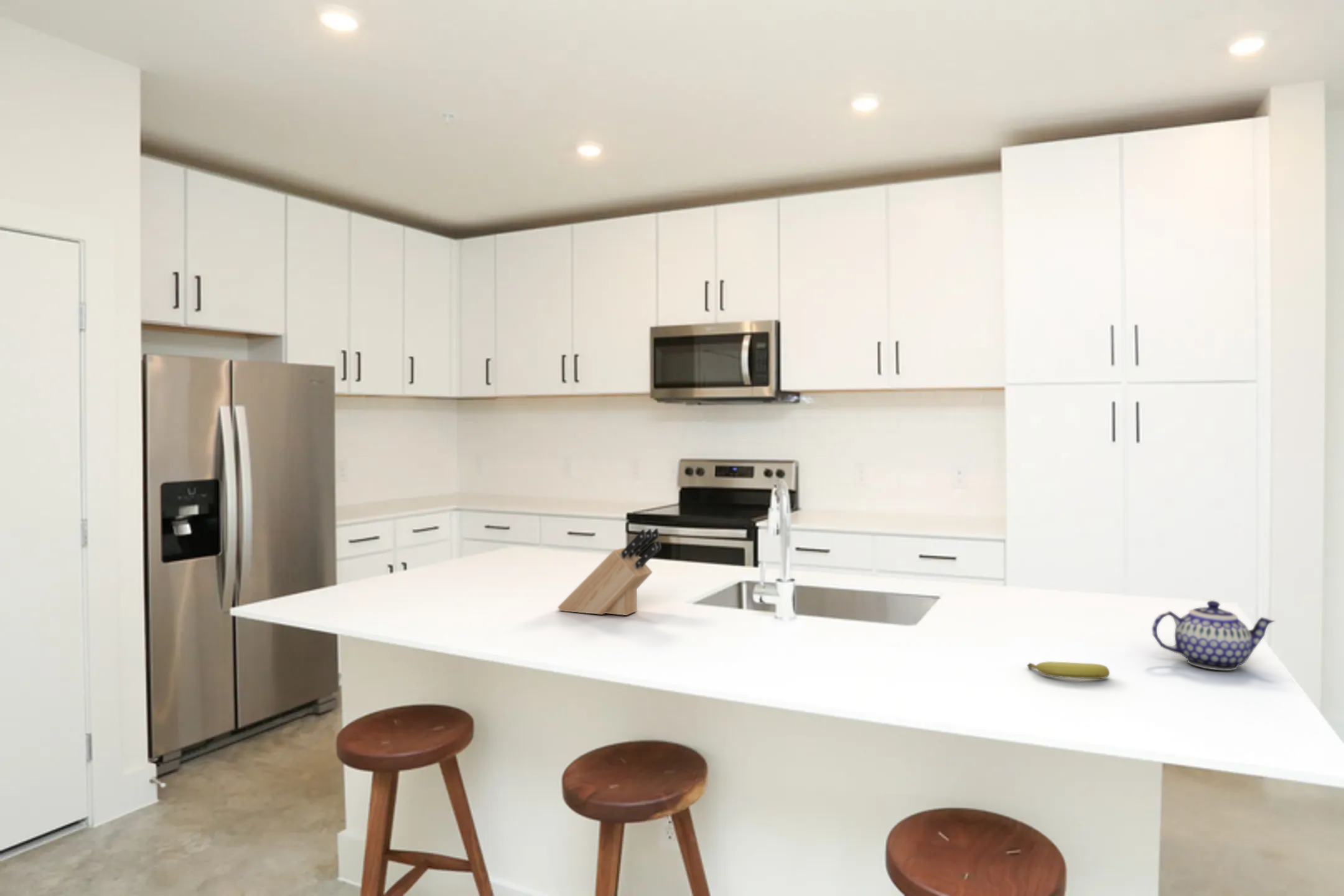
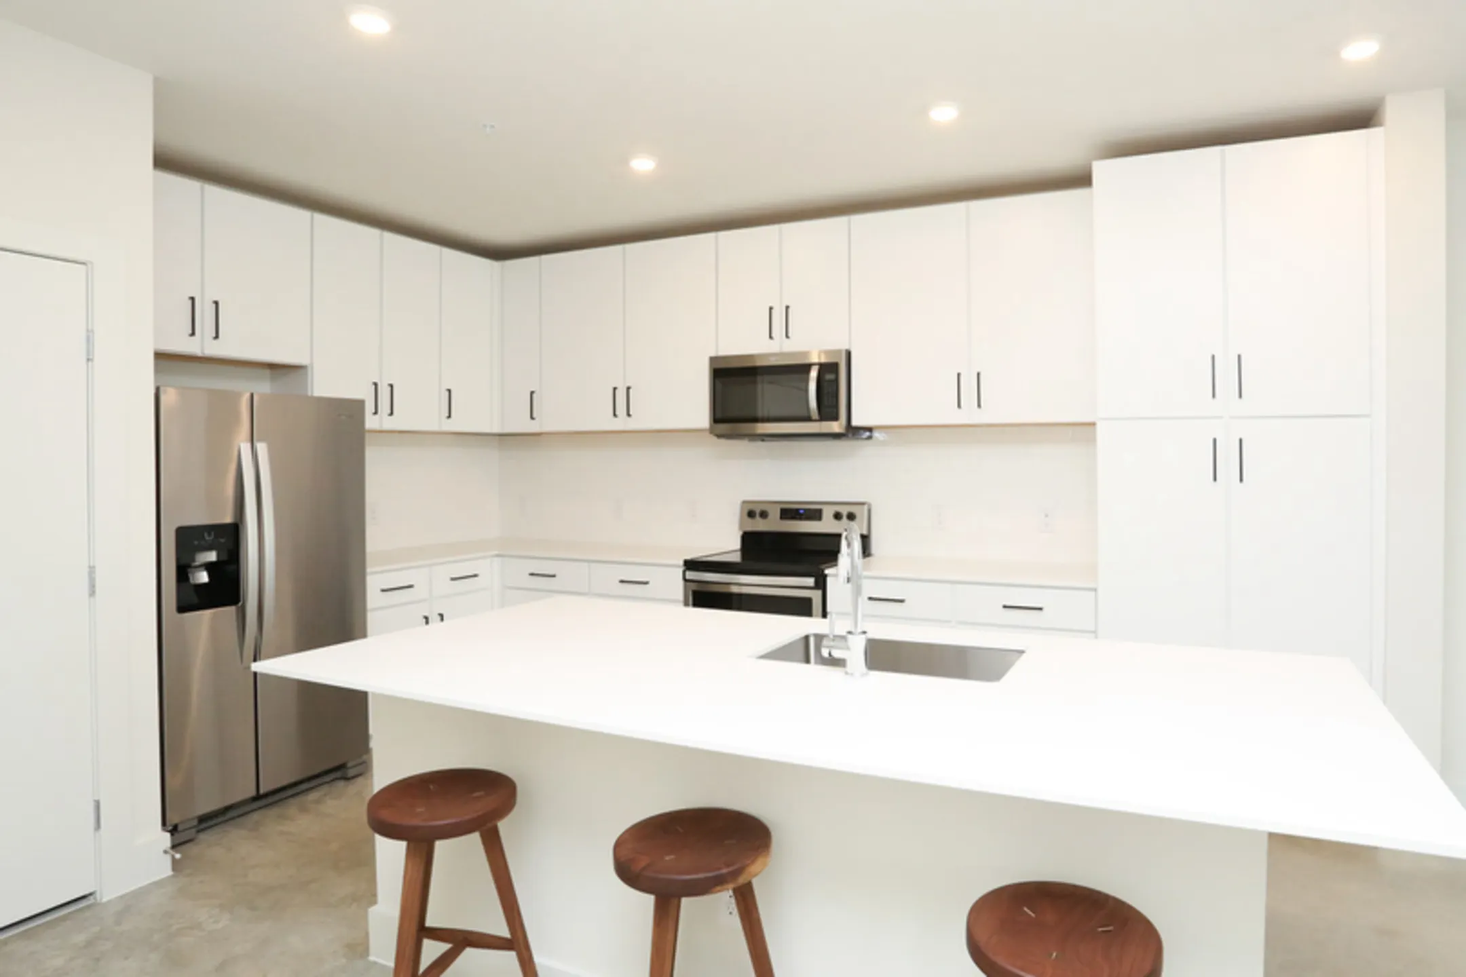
- teapot (1213, 633)
- fruit (1068, 668)
- knife block (612, 569)
